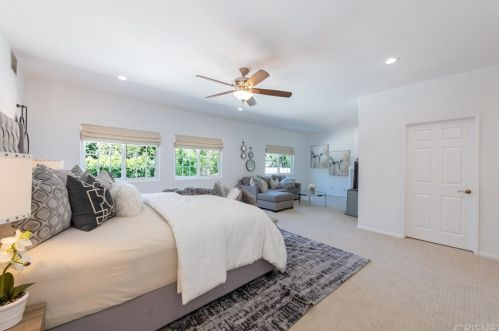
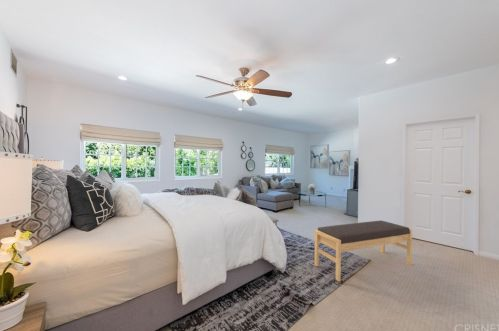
+ bench (363, 245)
